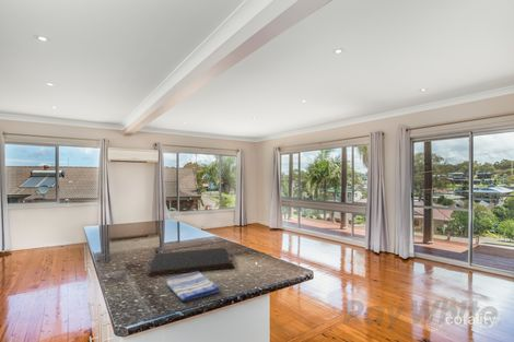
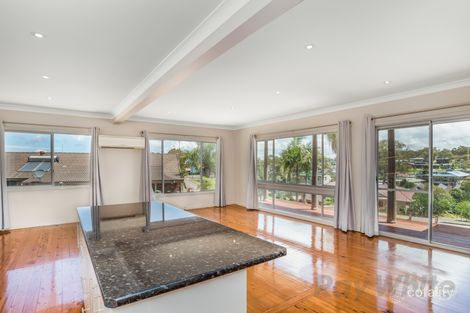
- dish towel (191, 284)
- cutting board (191, 259)
